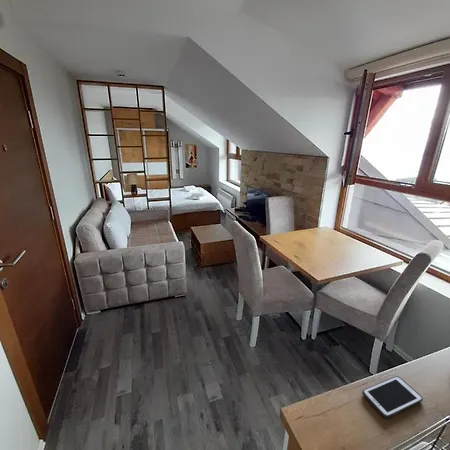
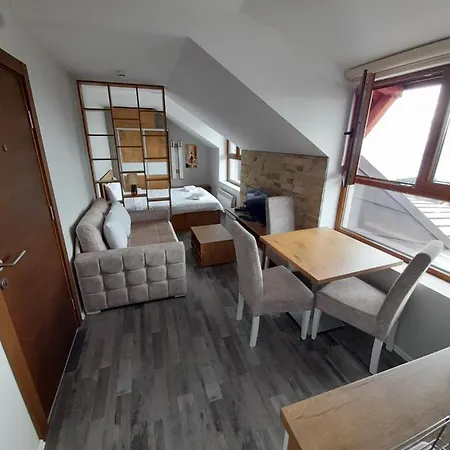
- cell phone (392, 395)
